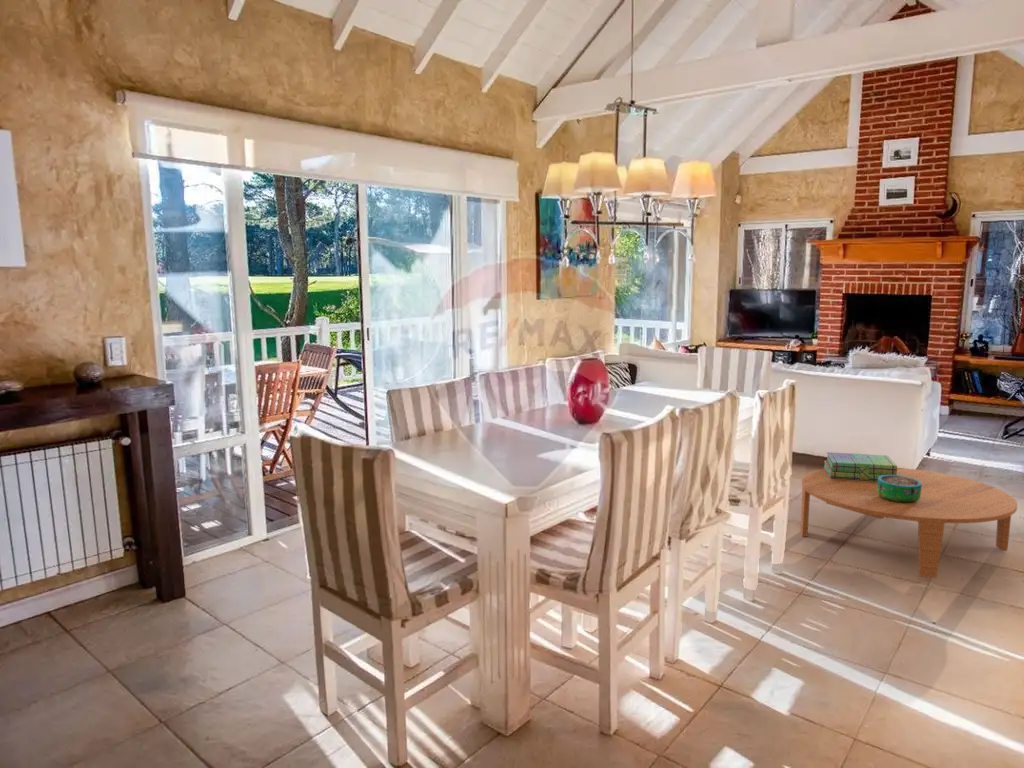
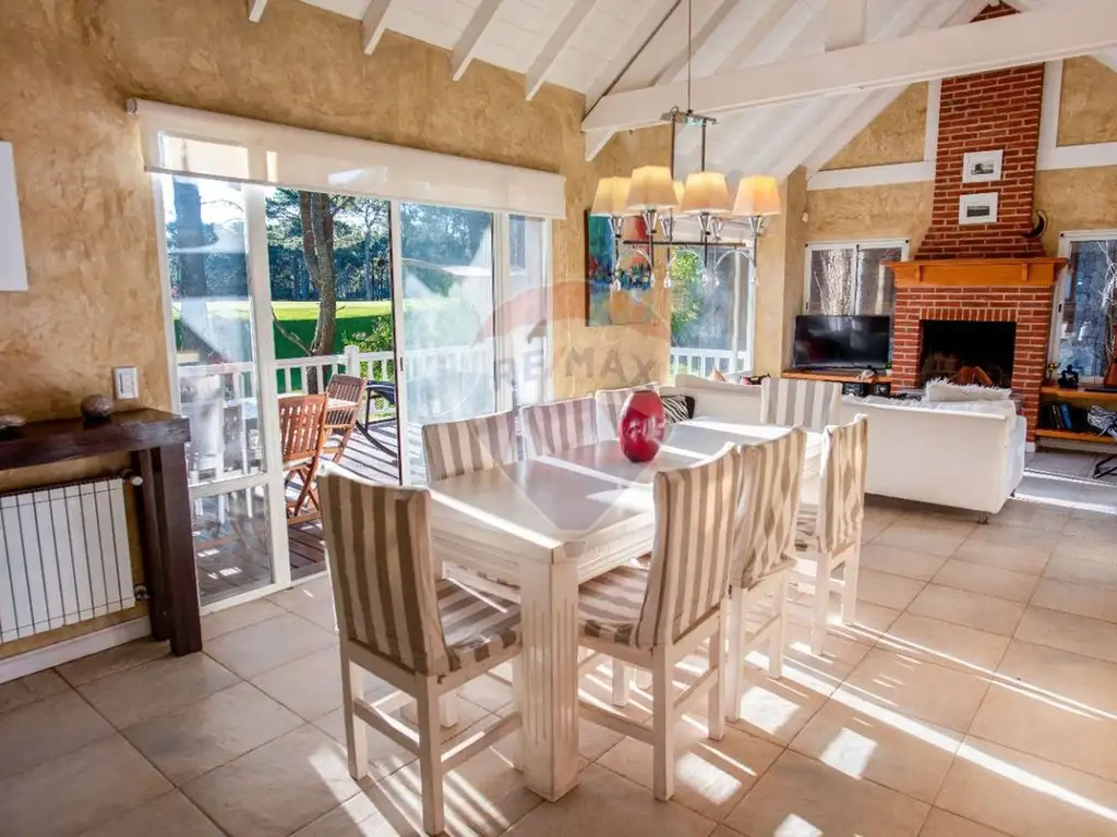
- stack of books (860, 466)
- decorative bowl (898, 488)
- coffee table (901, 515)
